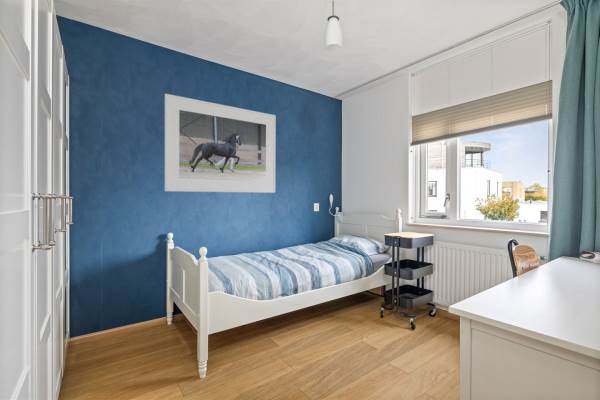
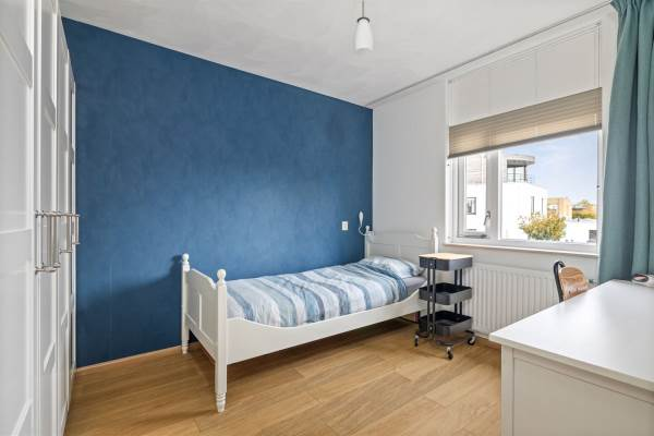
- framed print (226, 149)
